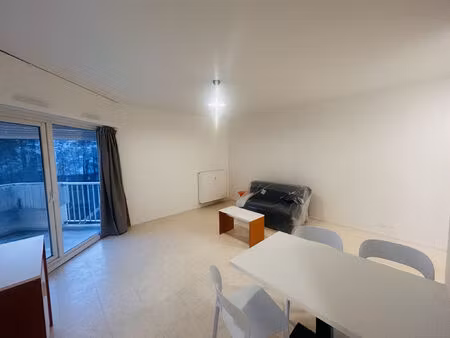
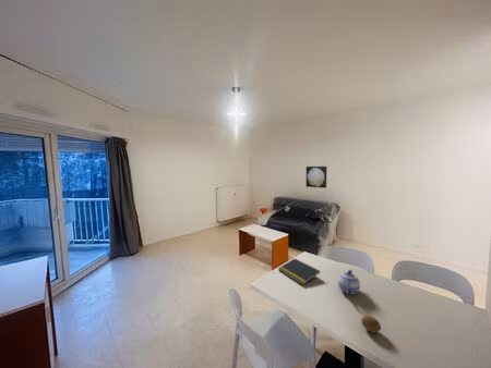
+ notepad (298, 270)
+ wall art (315, 176)
+ teapot (348, 281)
+ fruit (370, 323)
